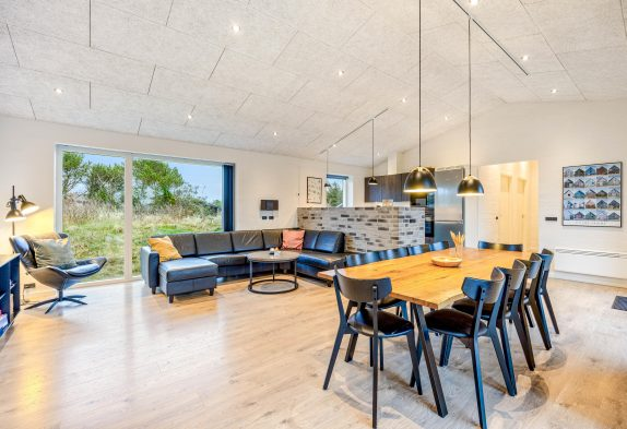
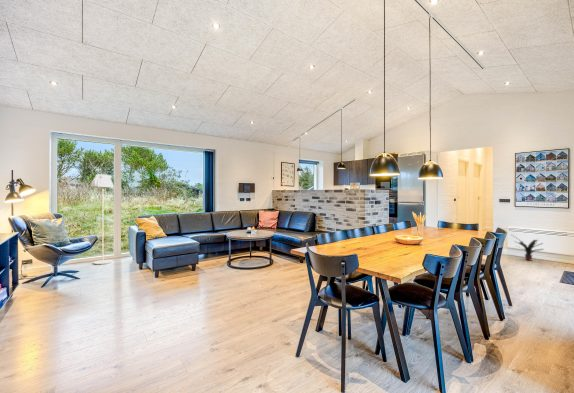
+ potted plant (526, 247)
+ floor lamp (102, 218)
